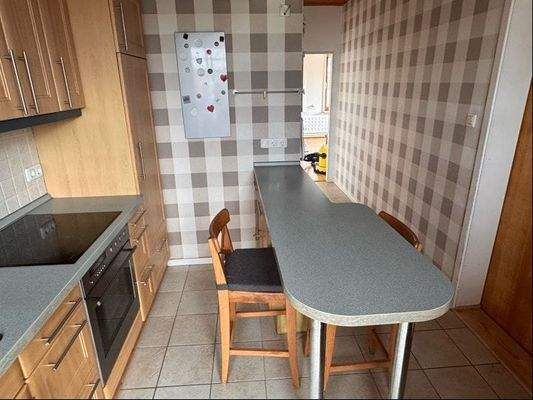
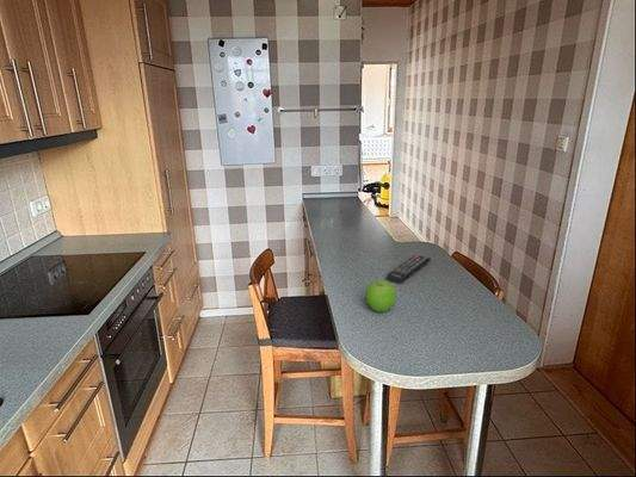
+ fruit (379, 296)
+ remote control (409, 267)
